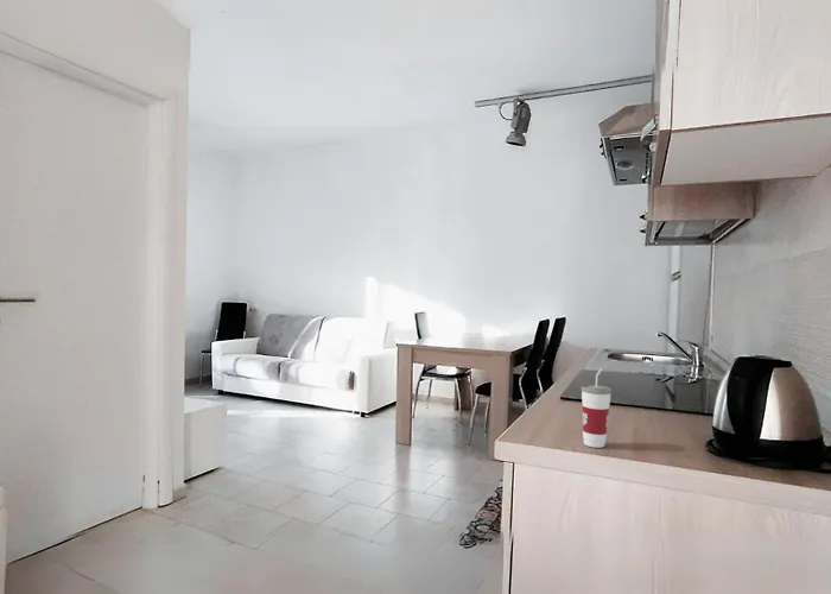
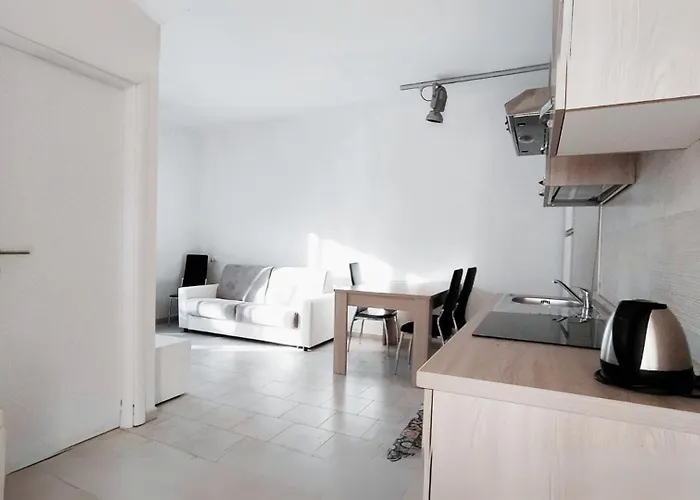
- cup (595, 405)
